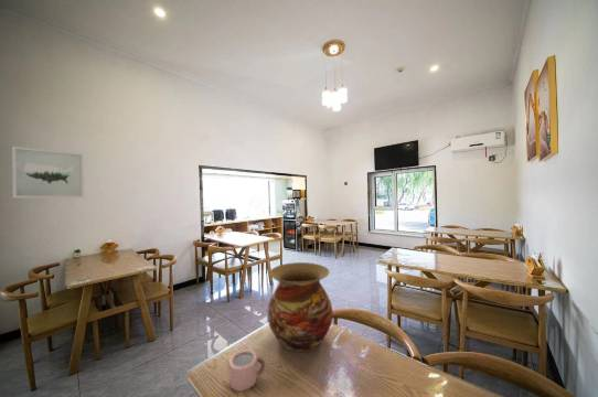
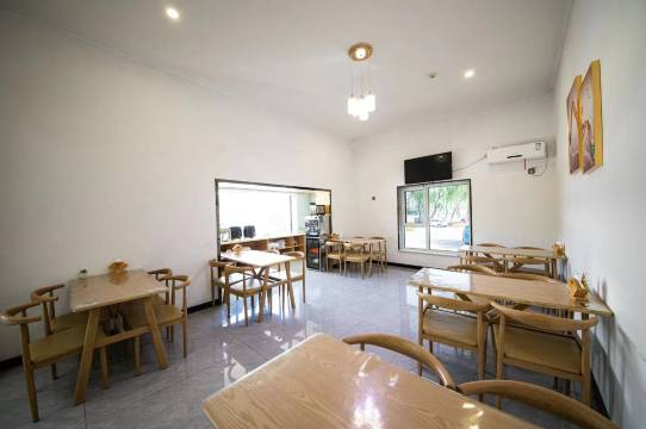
- mug (247, 368)
- vase (299, 304)
- wall art (51, 173)
